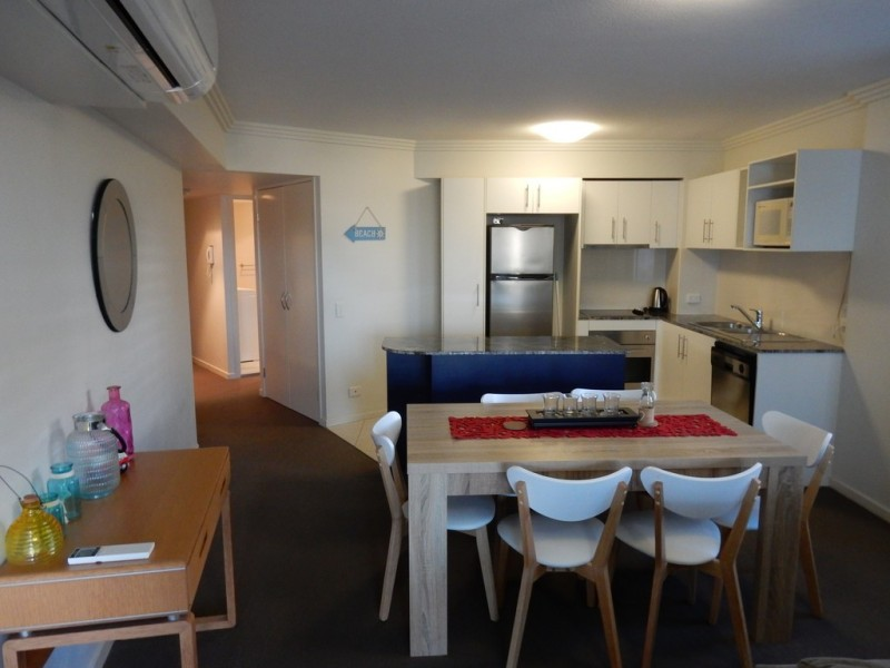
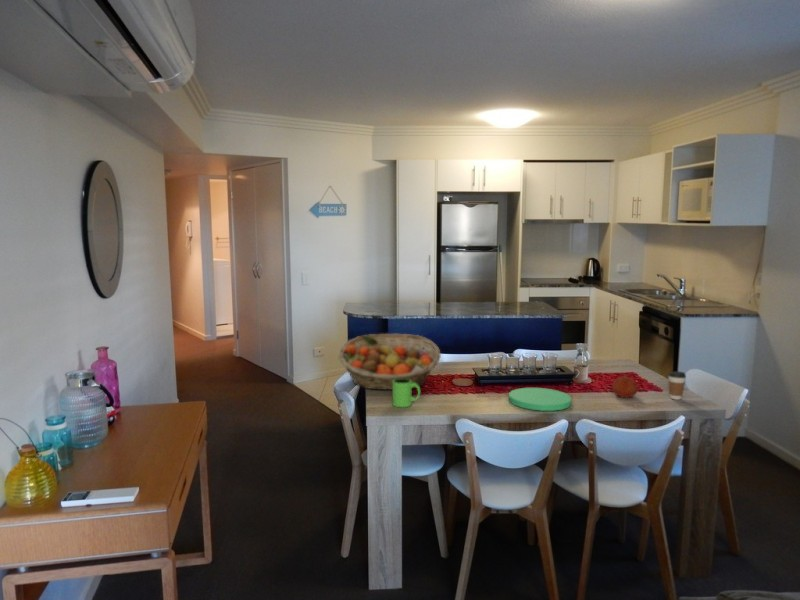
+ coffee cup (676, 385)
+ fruit (625, 386)
+ plate (539, 398)
+ mug (406, 392)
+ fruit basket (389, 361)
